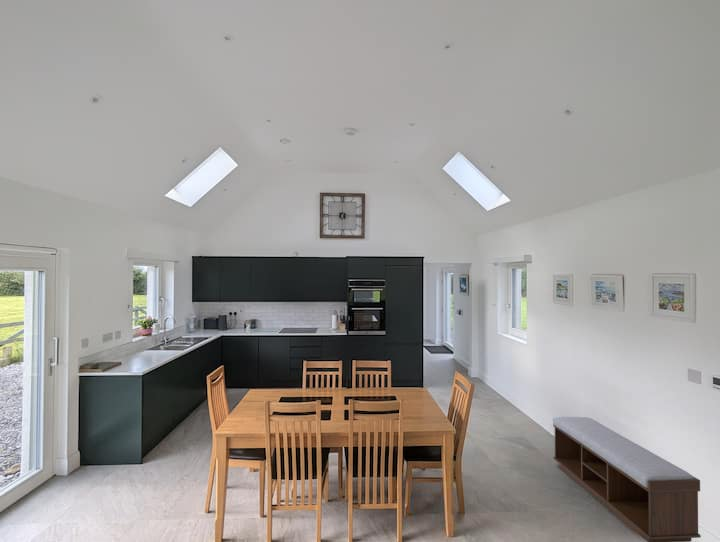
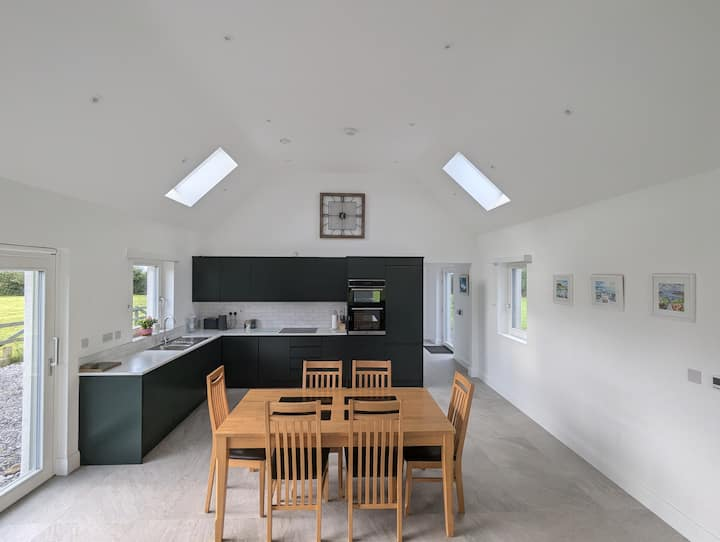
- bench (612, 468)
